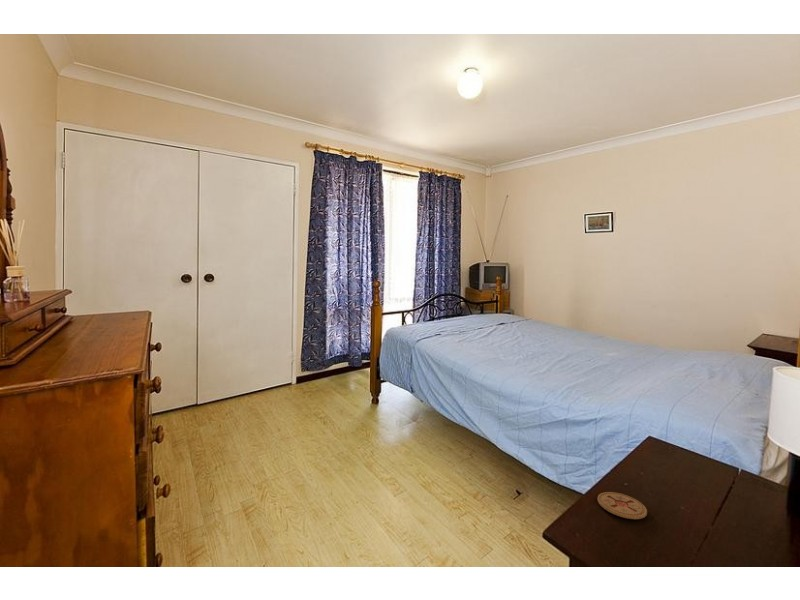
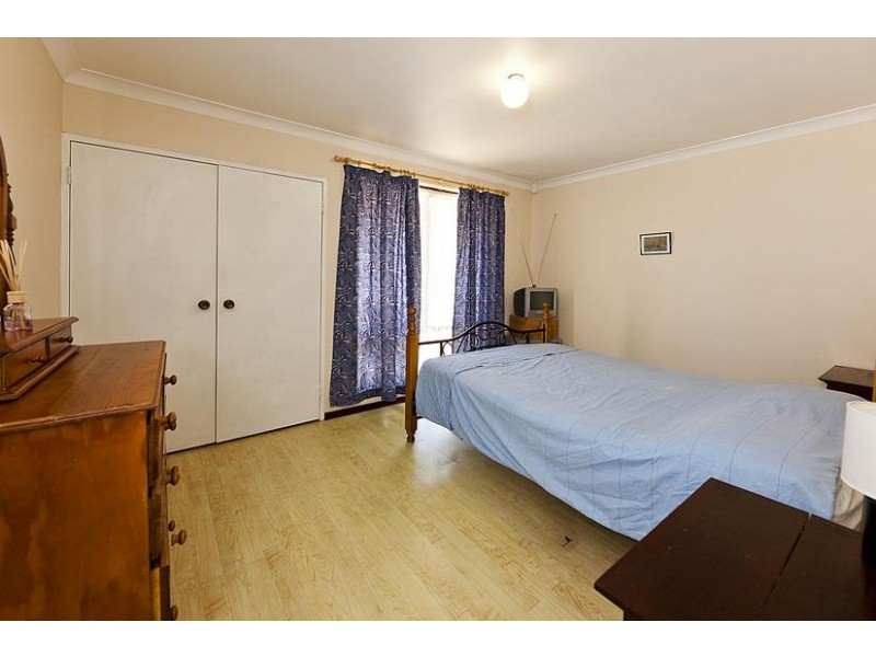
- coaster (621, 504)
